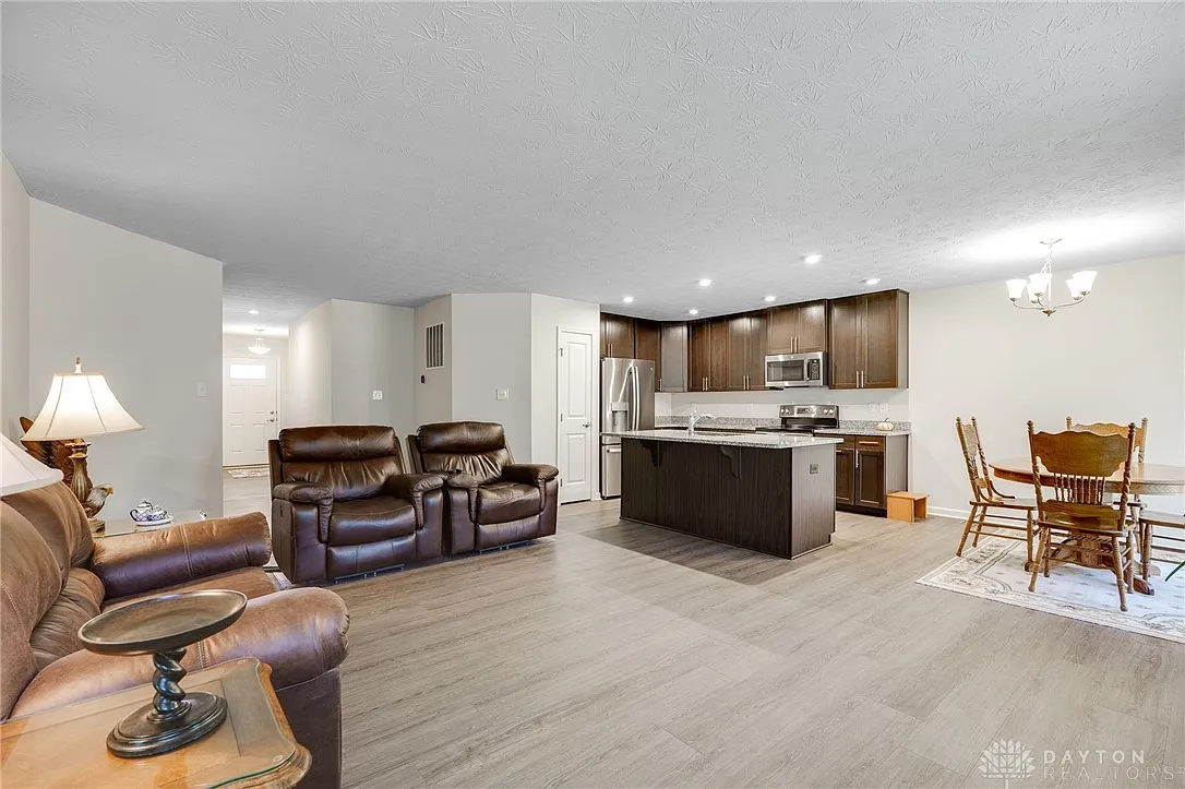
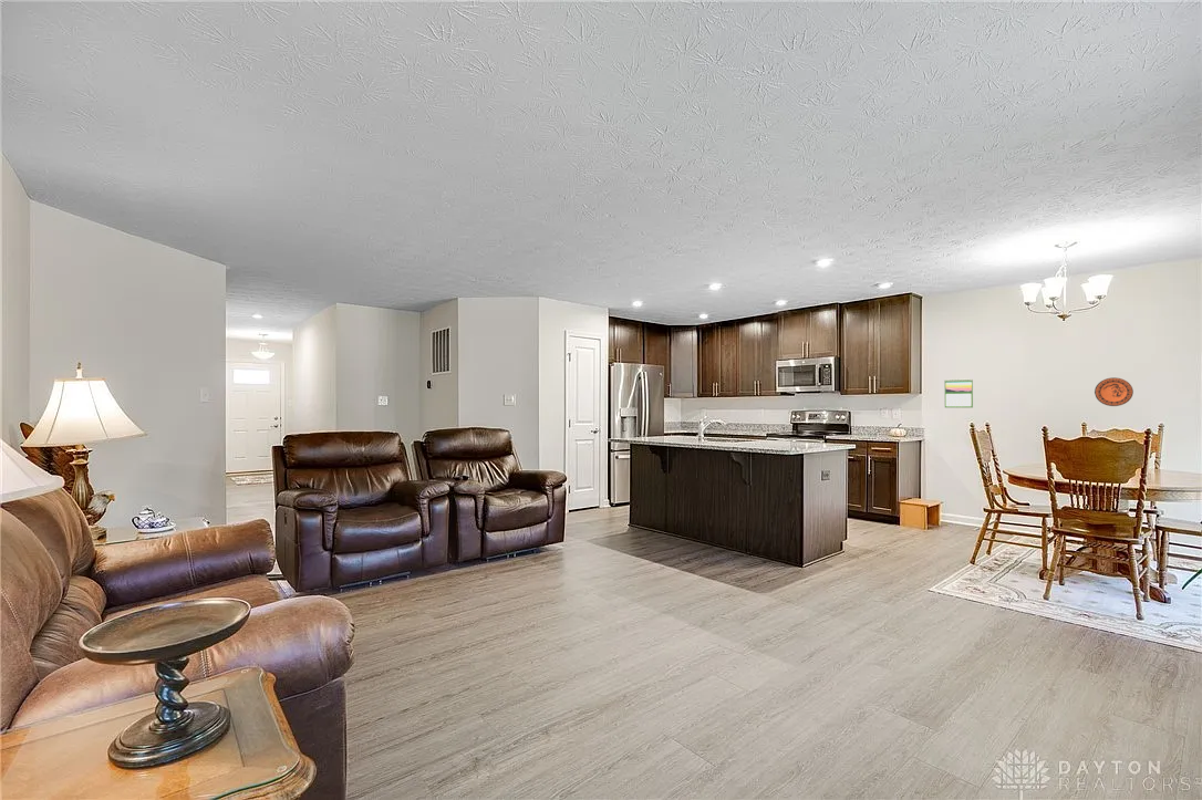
+ decorative plate (1113, 392)
+ calendar (959, 393)
